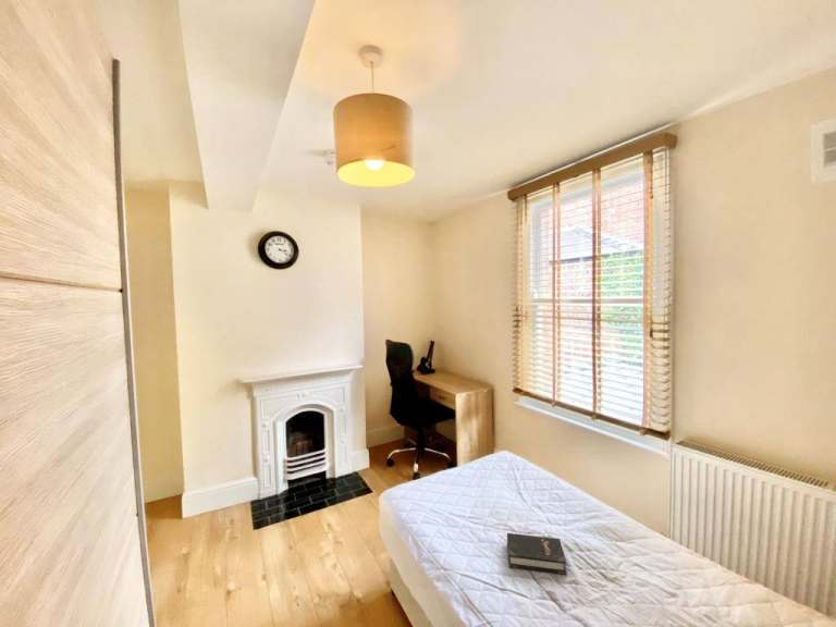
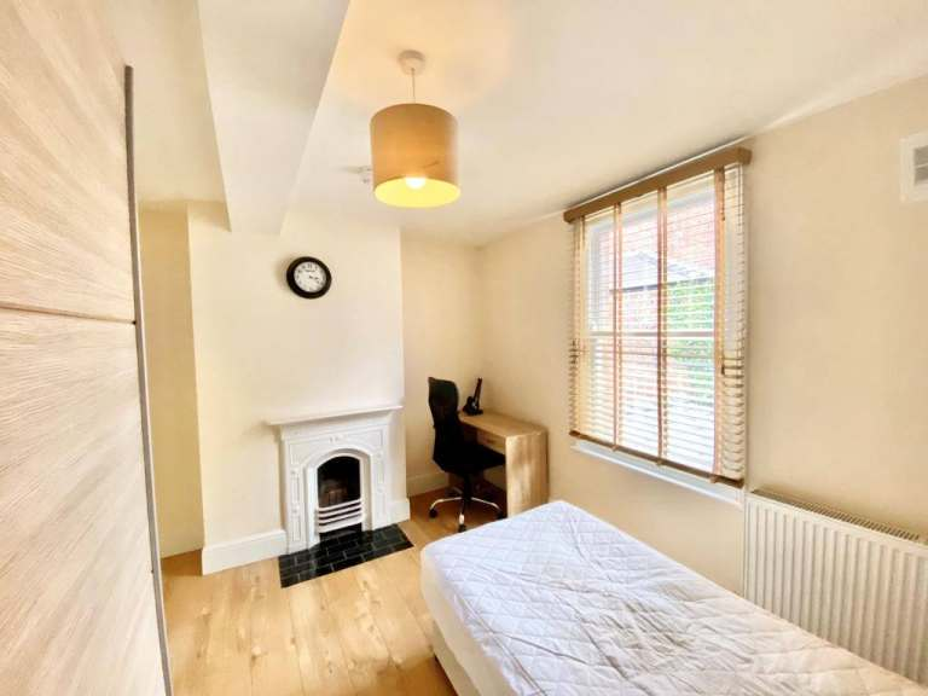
- hardback book (534, 551)
